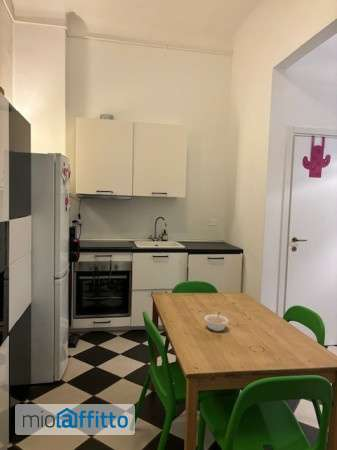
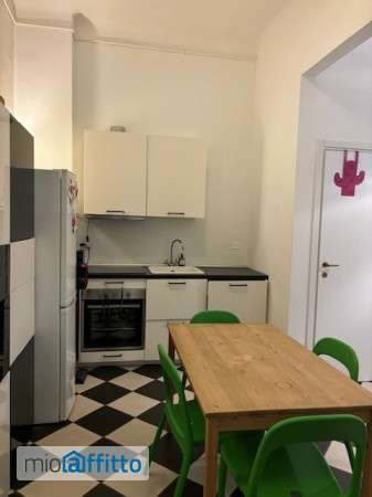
- legume (215, 322)
